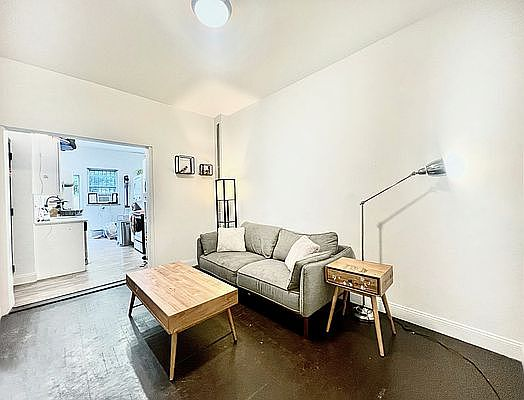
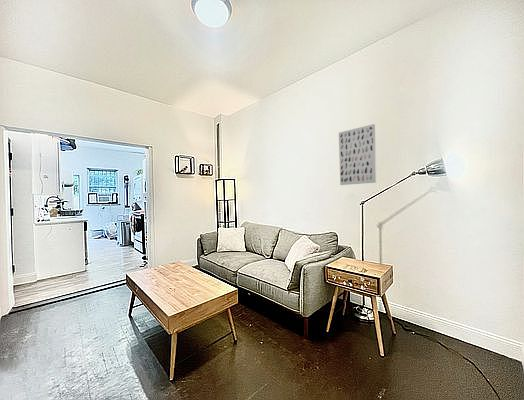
+ wall art (356, 156)
